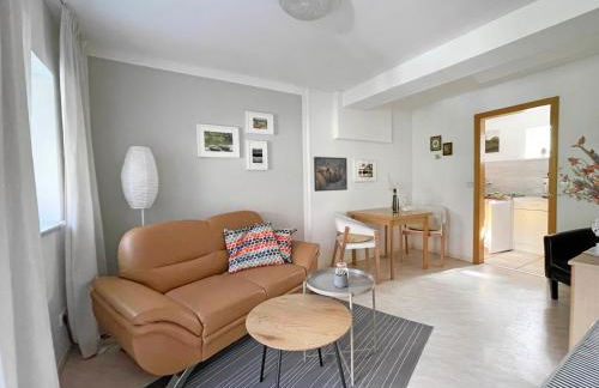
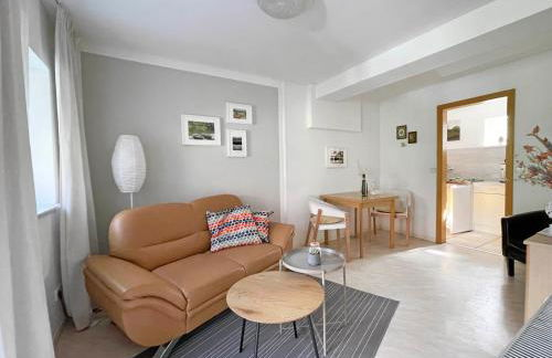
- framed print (331, 174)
